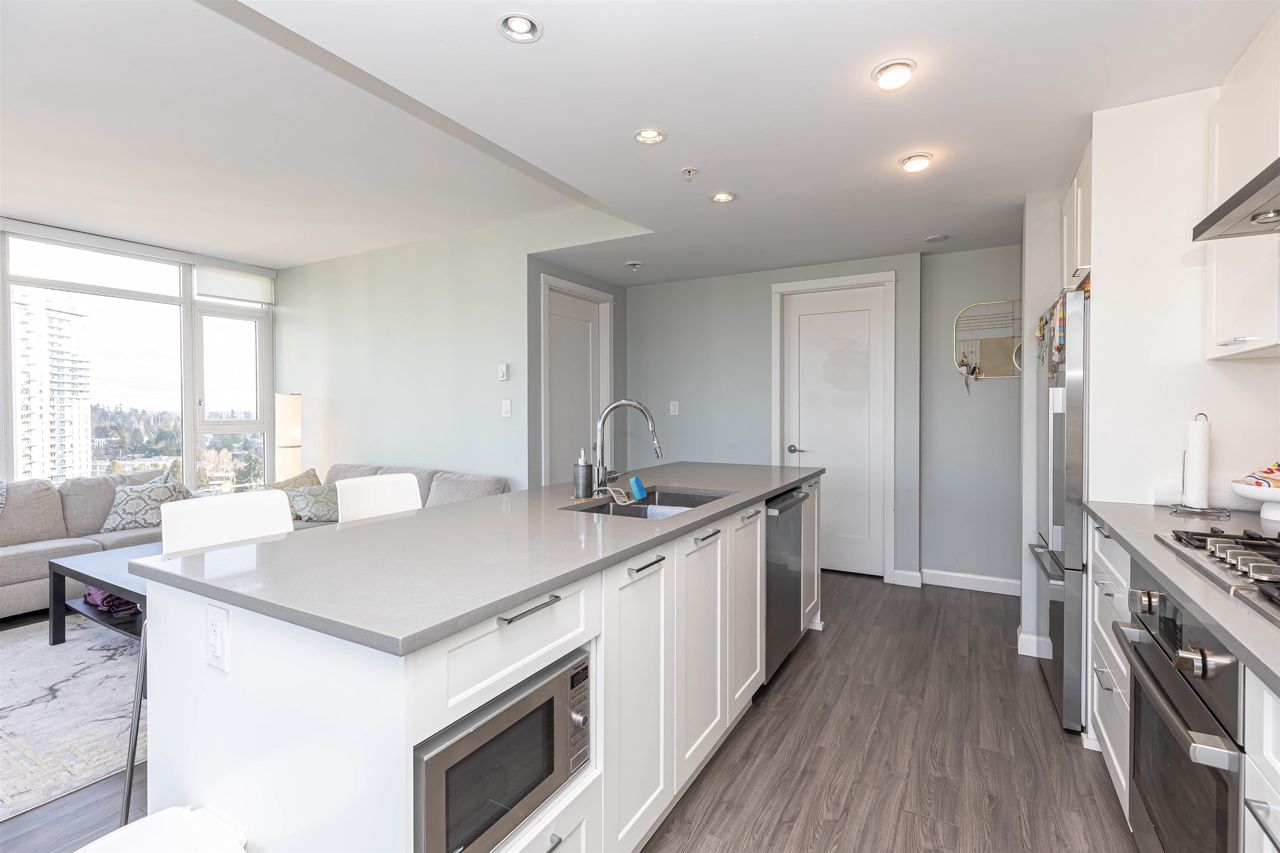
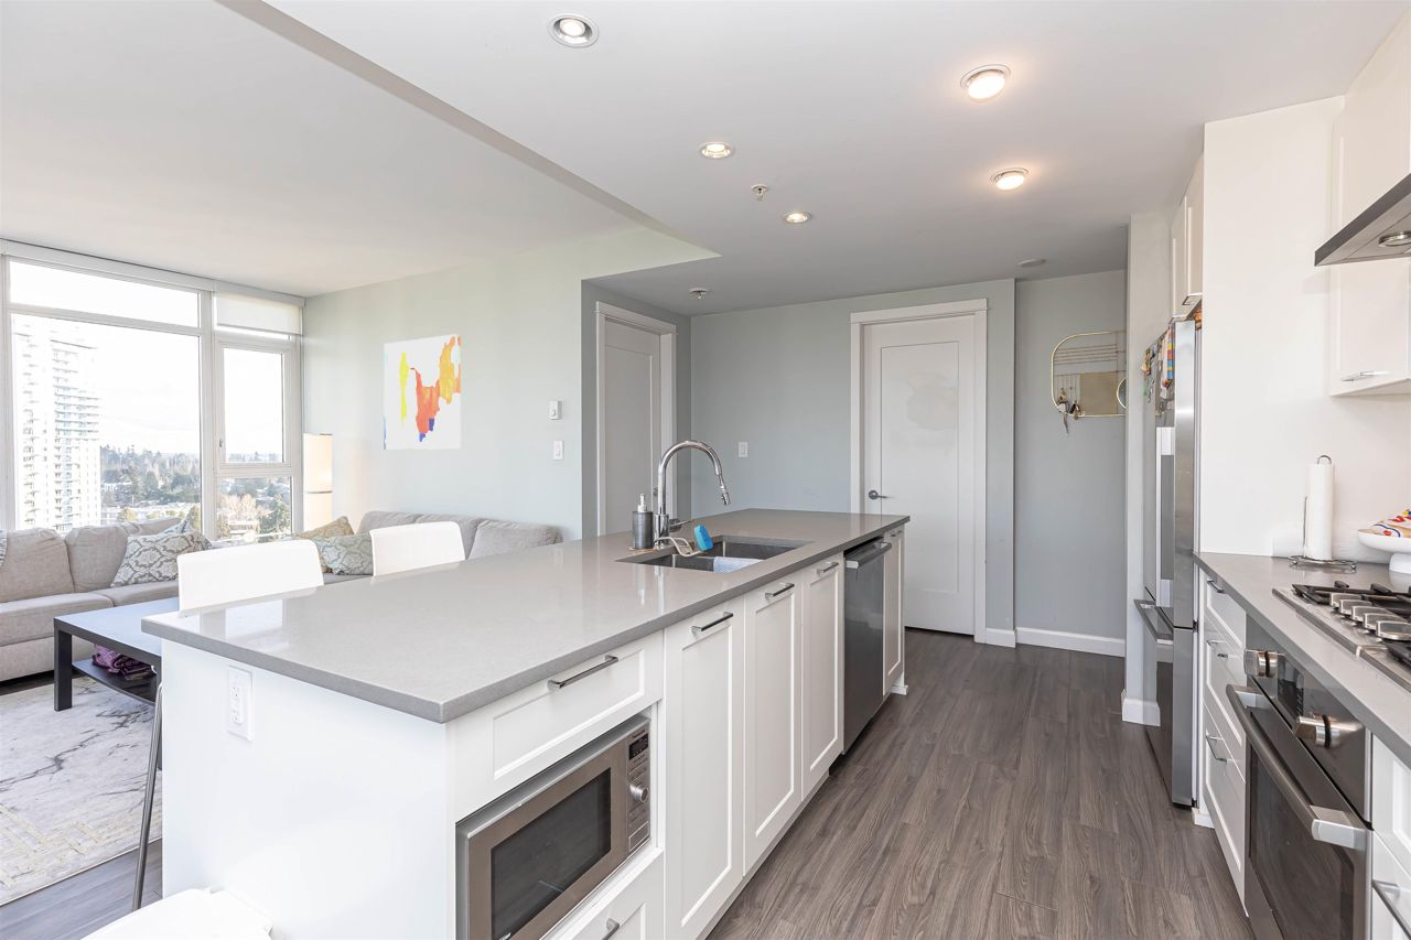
+ wall art (420, 393)
